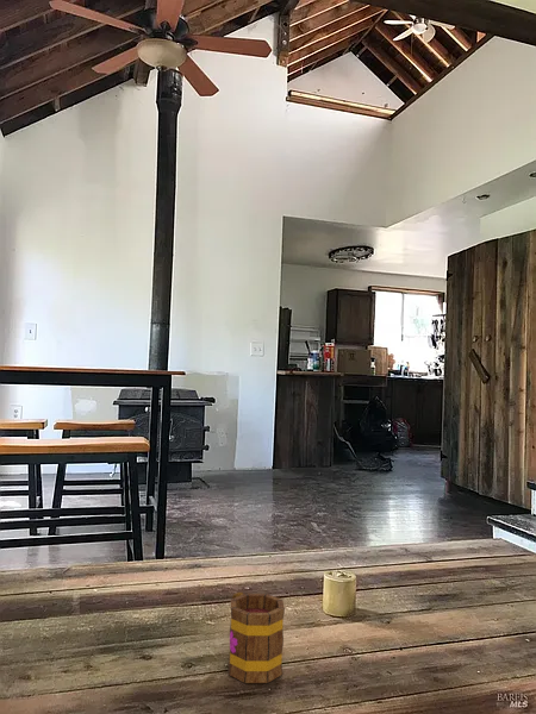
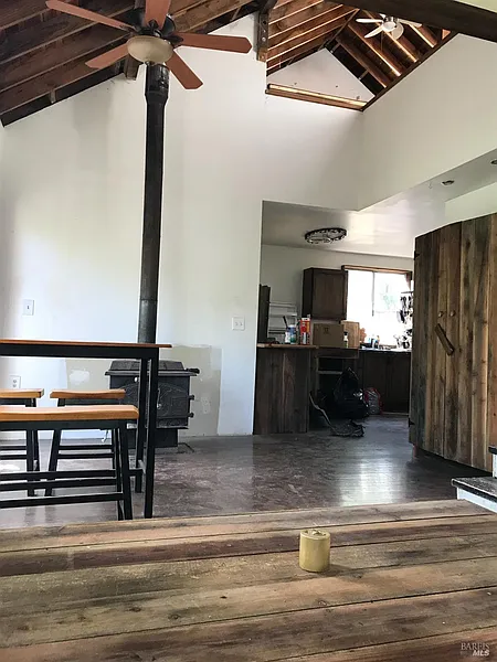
- mug (250, 631)
